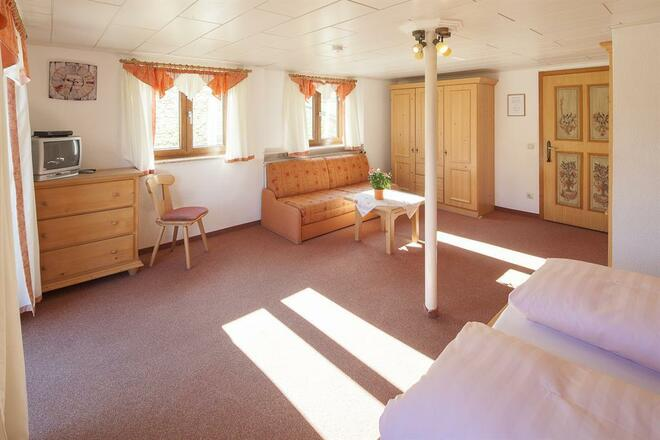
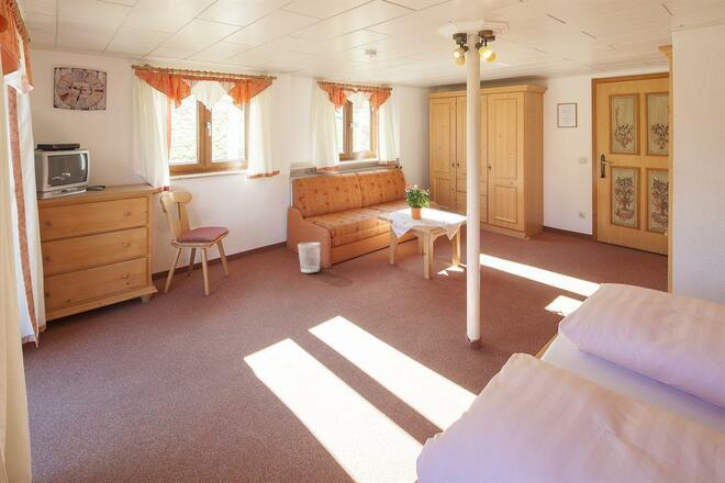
+ wastebasket (309, 257)
